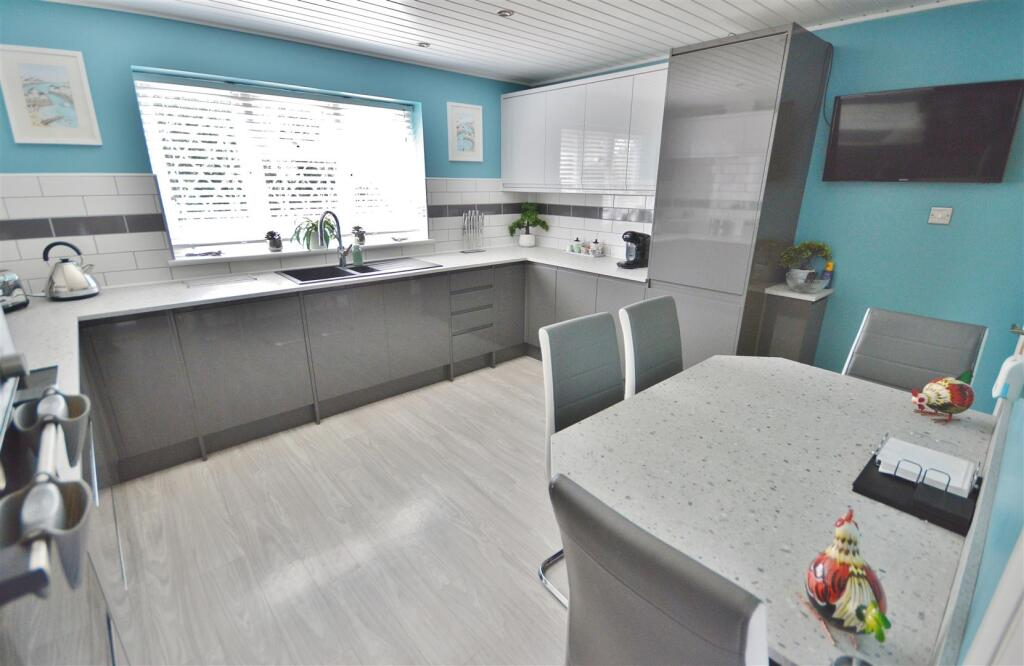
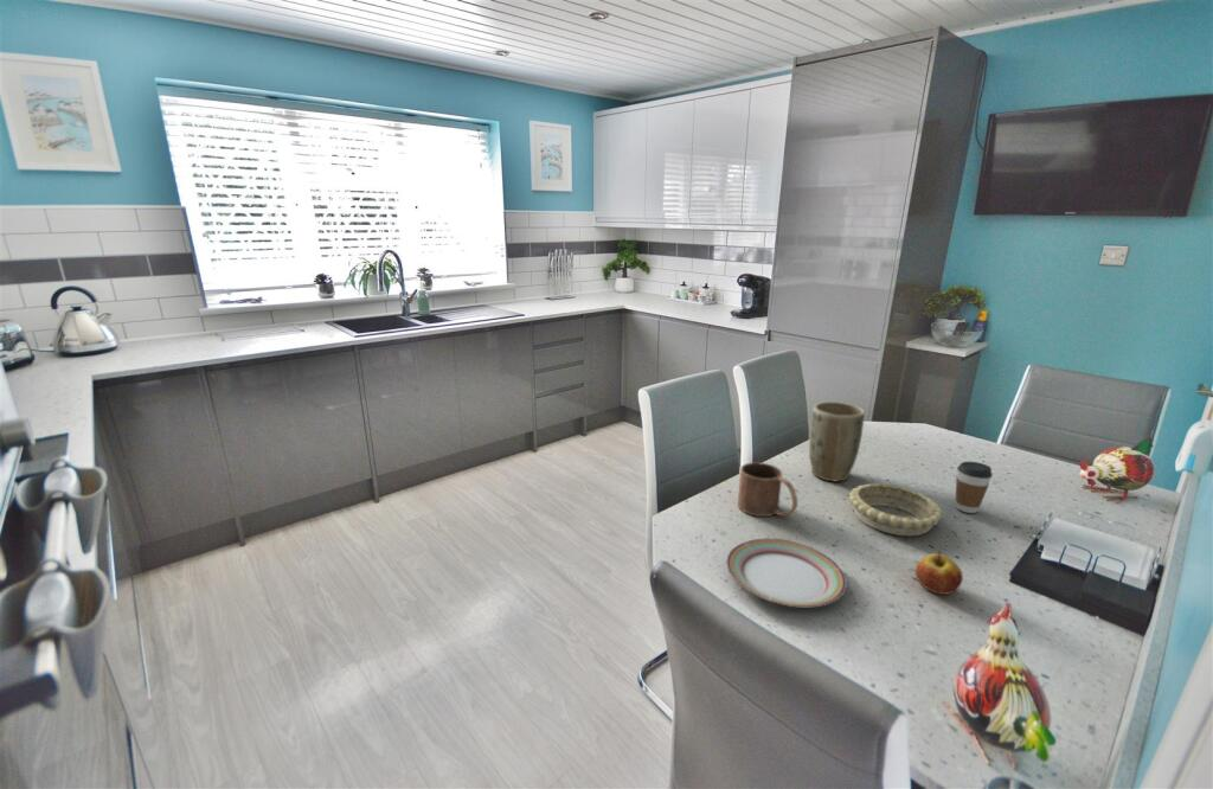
+ apple (938, 570)
+ plate (784, 573)
+ plant pot (834, 442)
+ coffee cup (970, 487)
+ mug (769, 492)
+ decorative bowl (893, 506)
